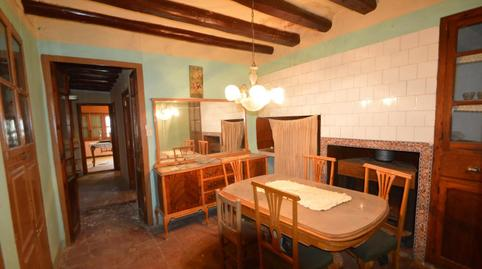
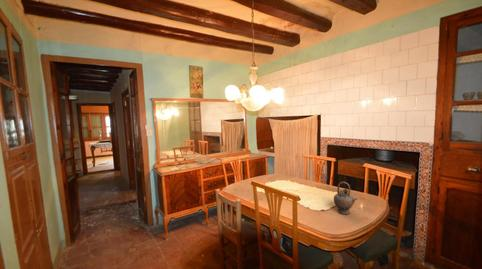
+ teapot (345, 197)
